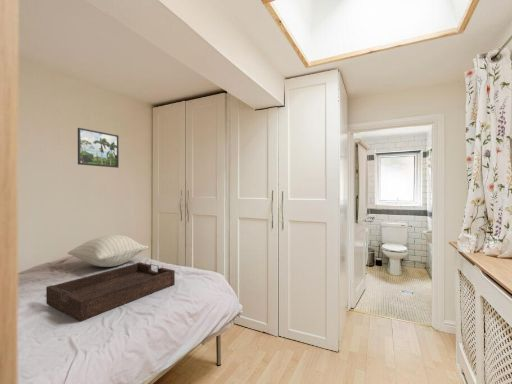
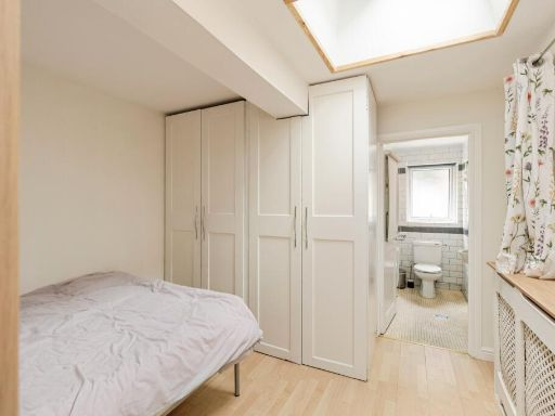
- tray (116, 284)
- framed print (99, 149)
- pillow (109, 250)
